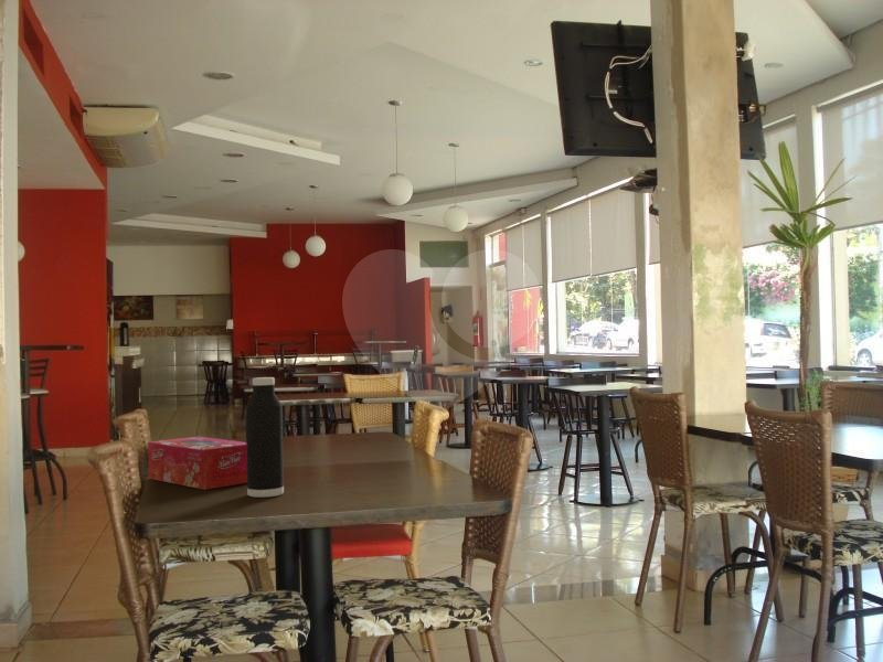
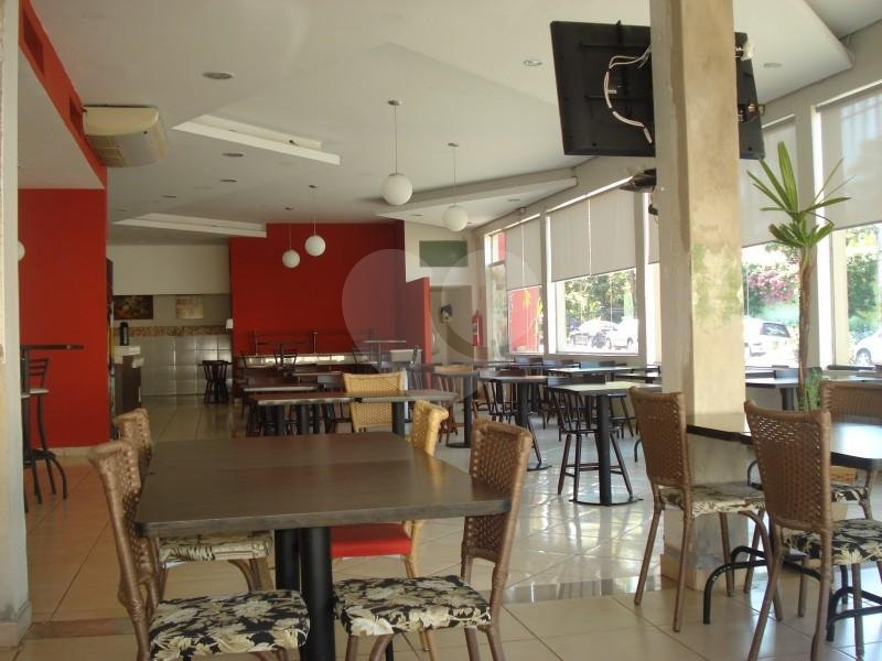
- water bottle (264, 436)
- tissue box (201, 461)
